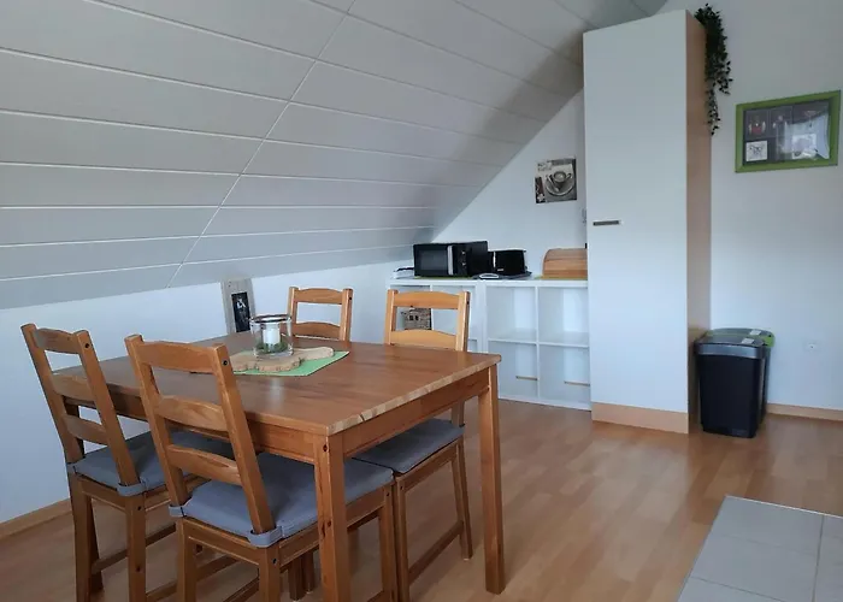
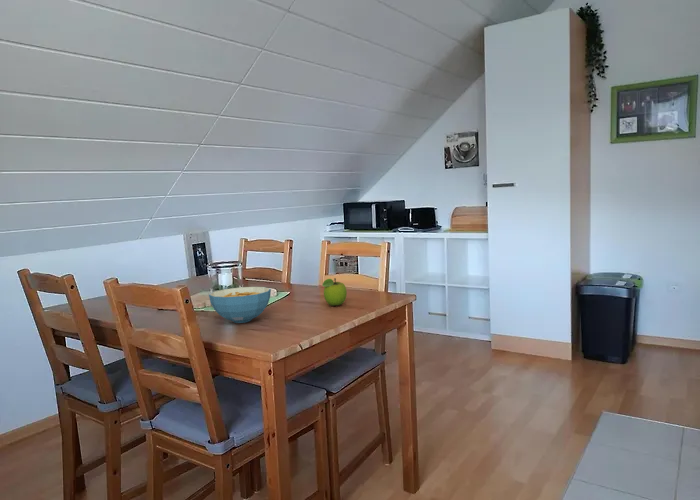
+ fruit (333, 291)
+ cereal bowl (241, 306)
